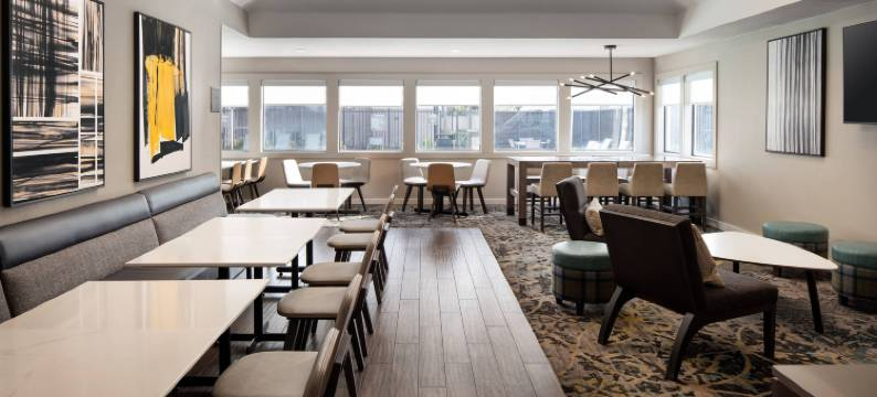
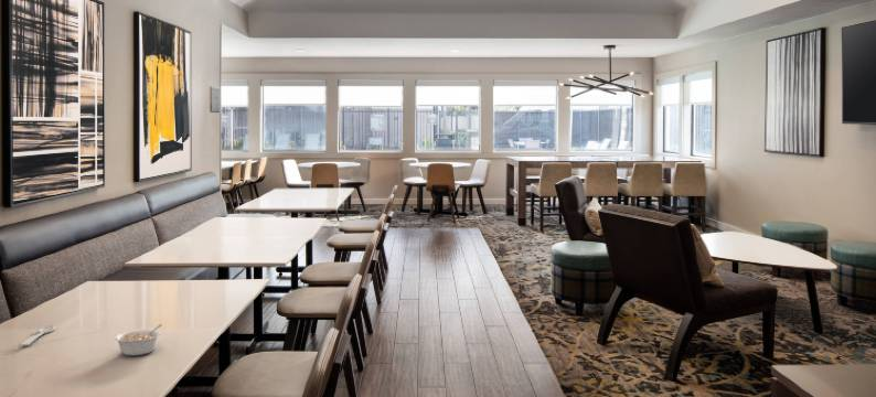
+ spoon (39, 334)
+ legume (138, 341)
